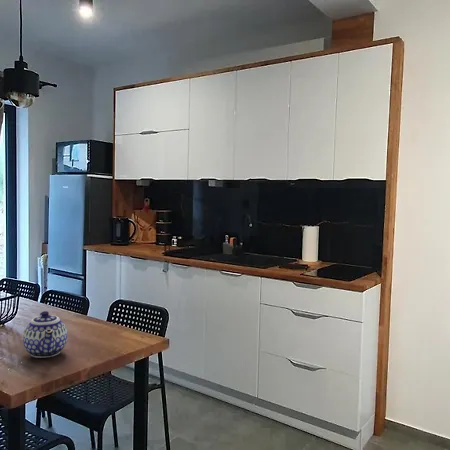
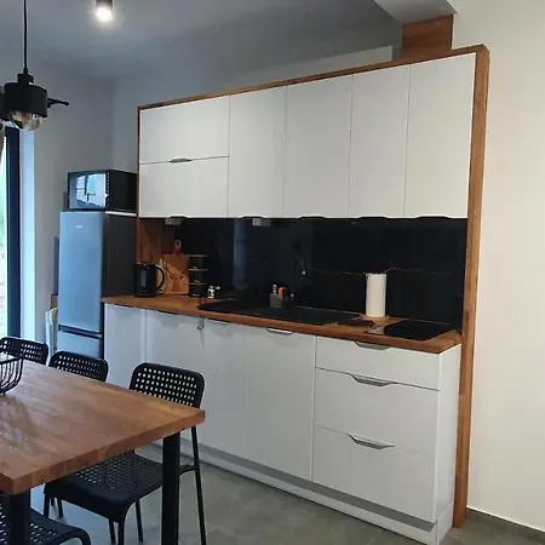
- teapot (45, 332)
